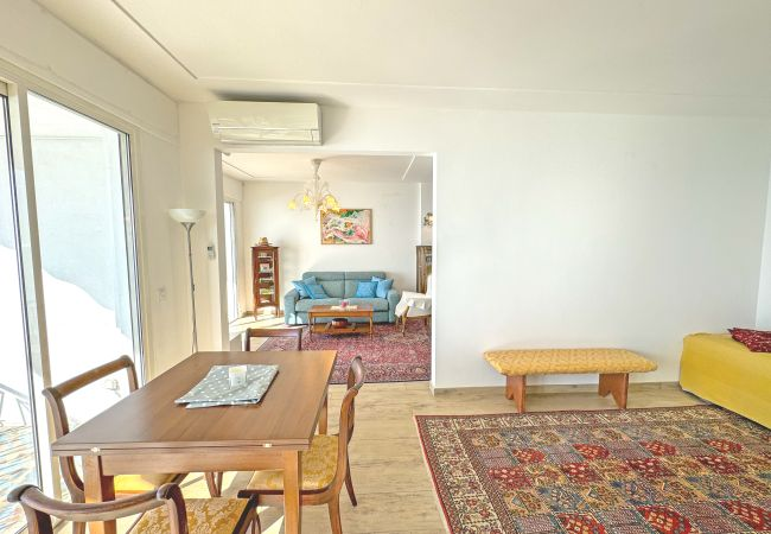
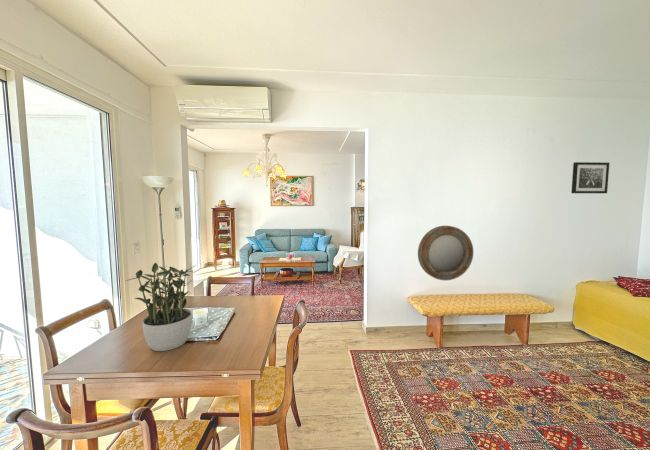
+ potted plant (164, 302)
+ home mirror (445, 253)
+ wall art (590, 178)
